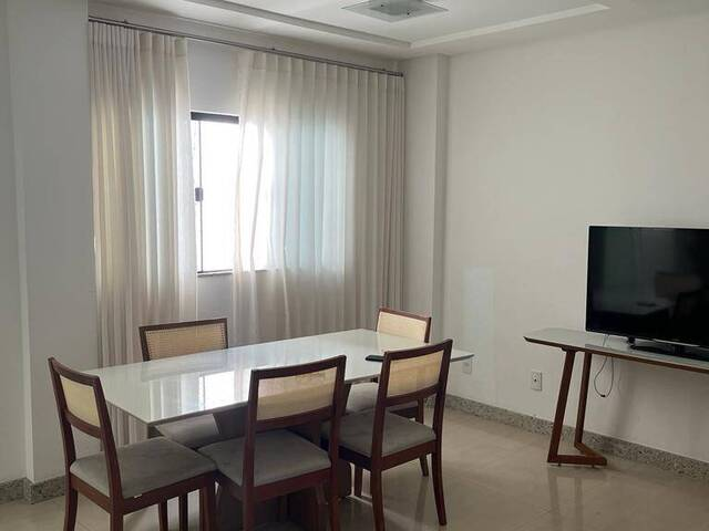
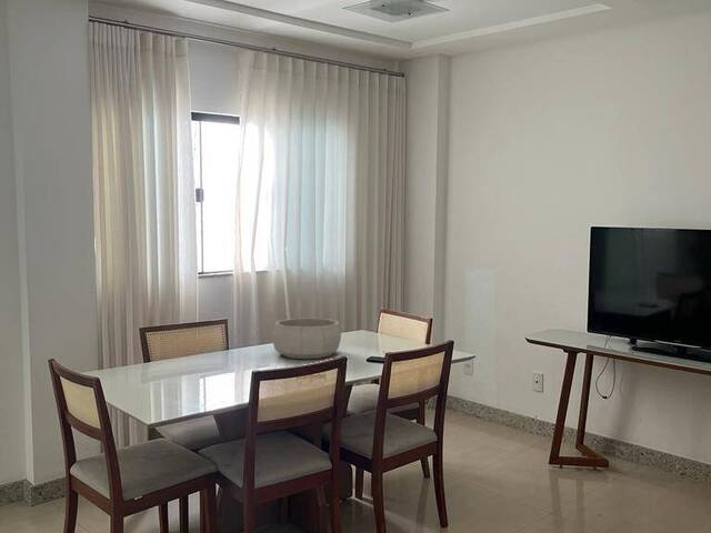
+ decorative bowl (307, 338)
